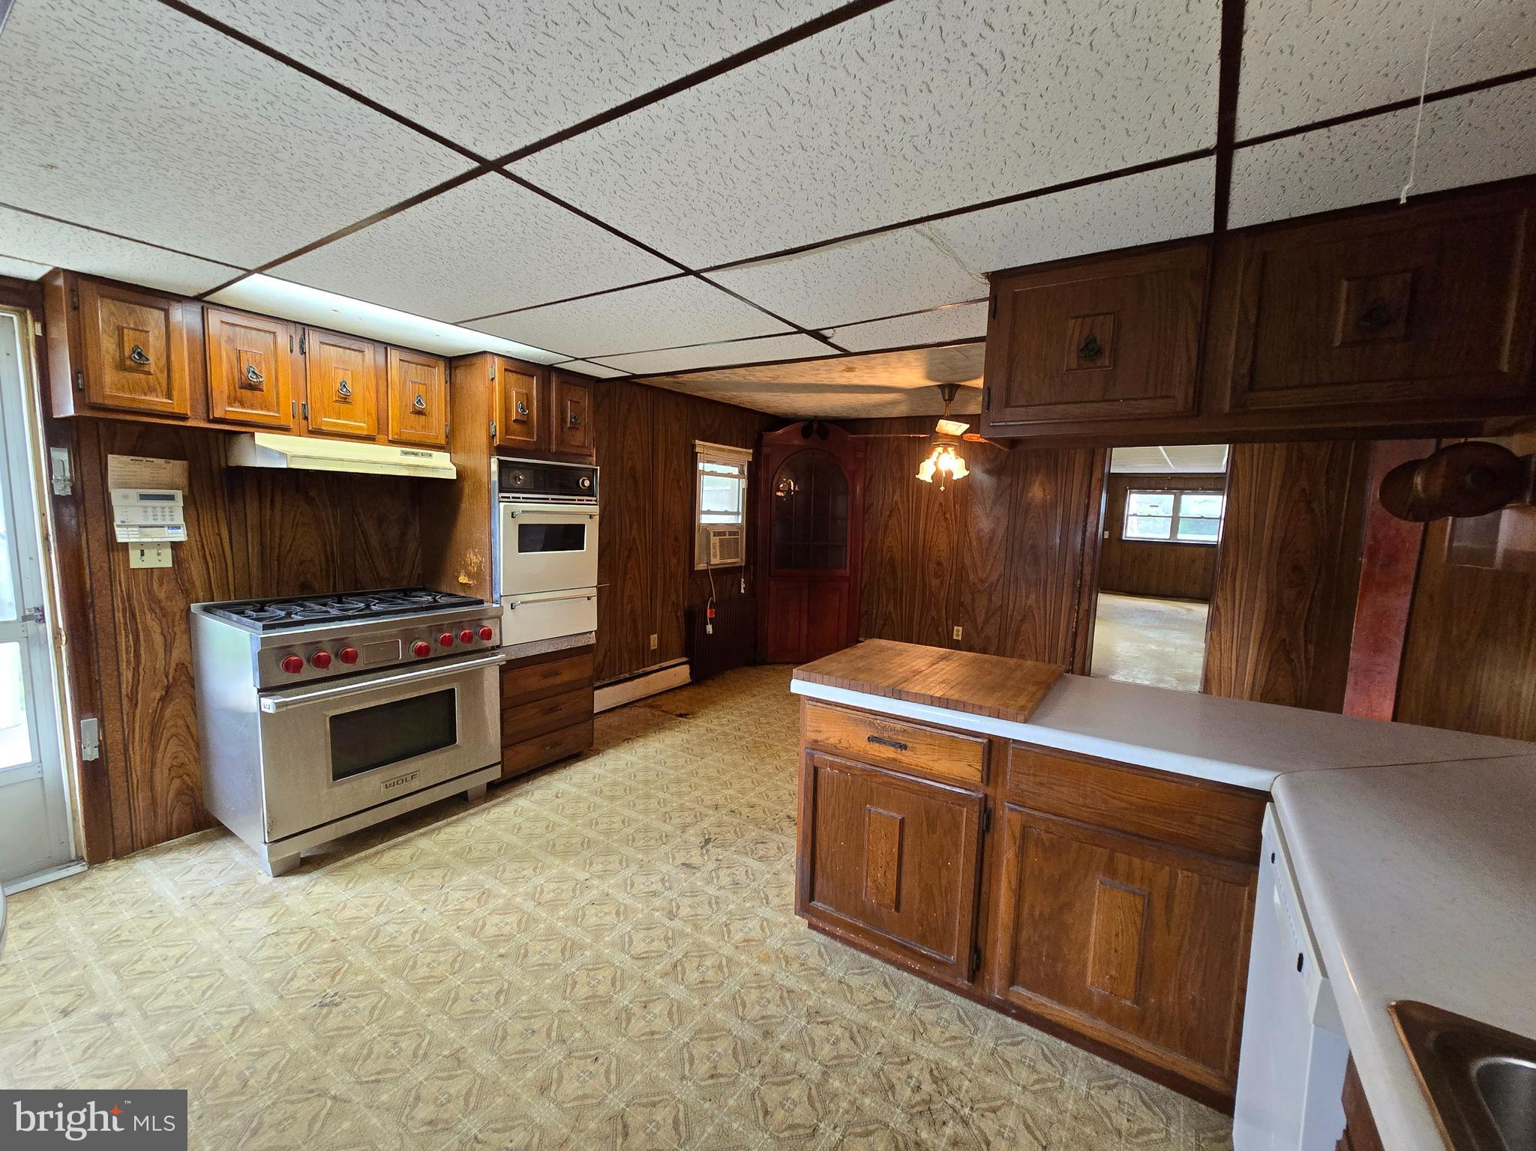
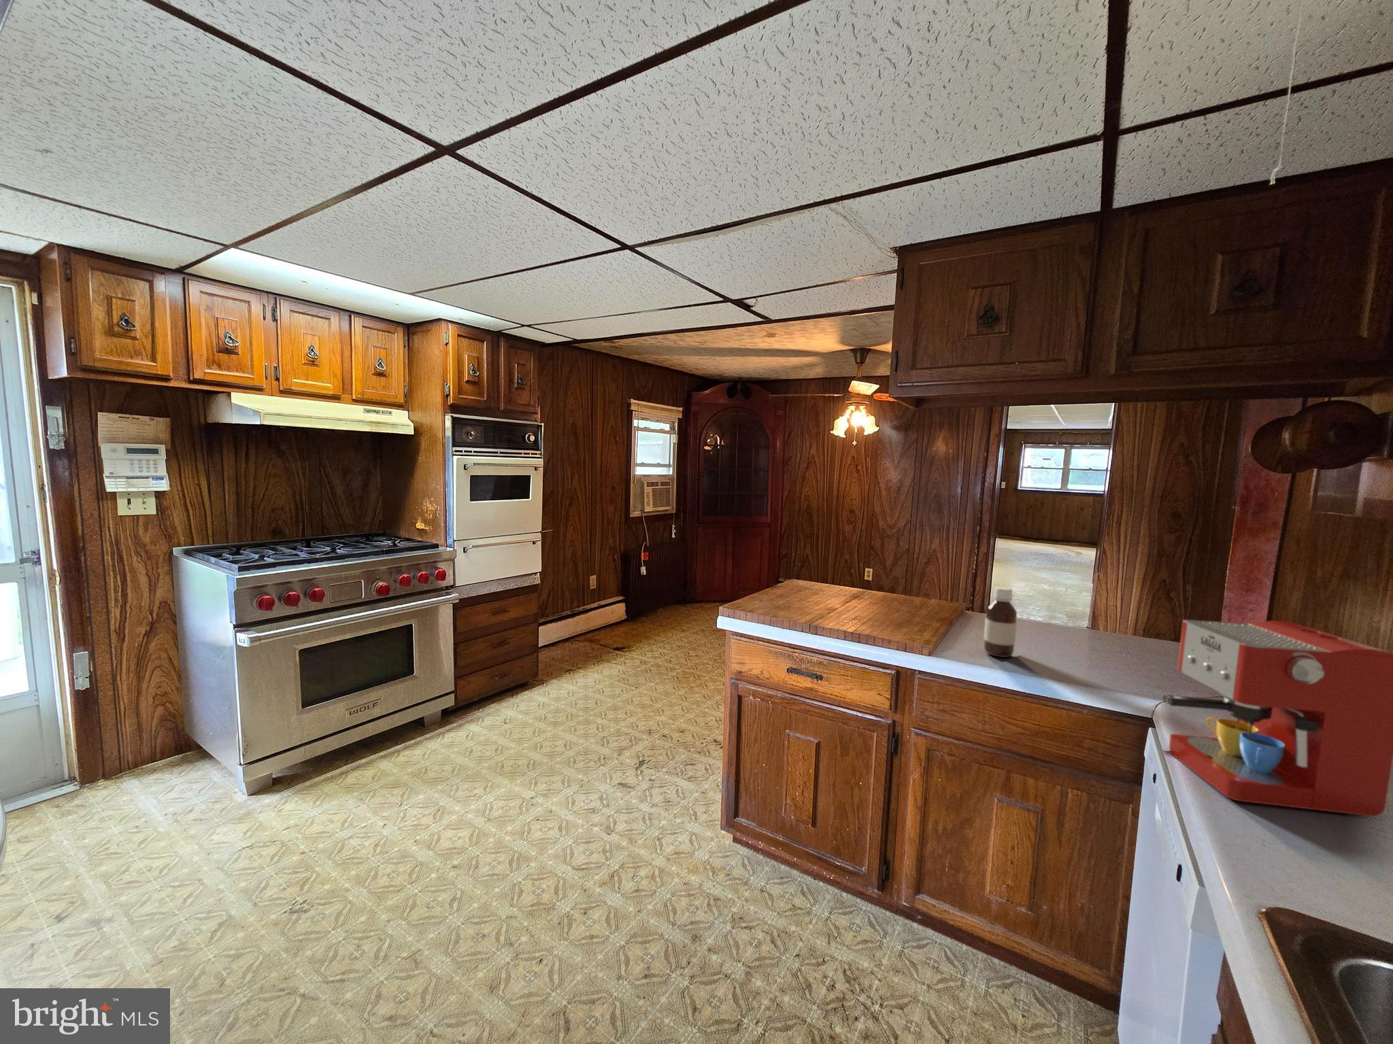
+ coffee maker (1275, 707)
+ bottle (1000, 621)
